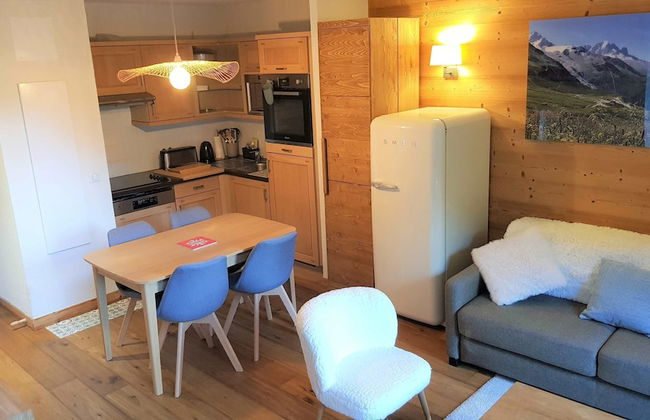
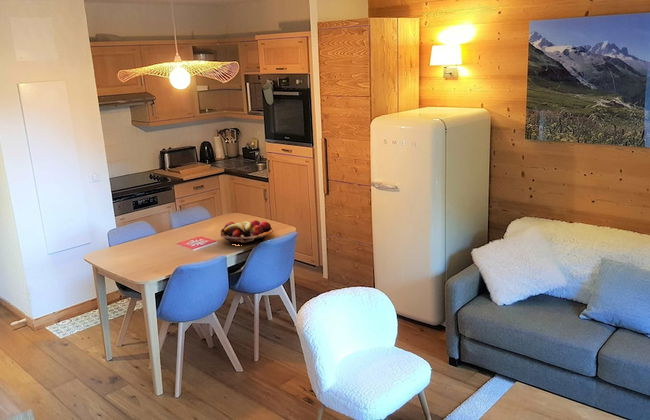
+ fruit basket (246, 230)
